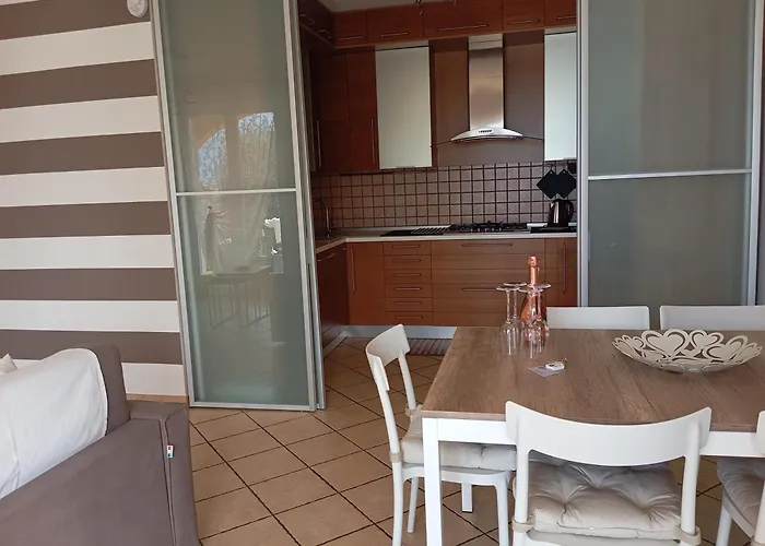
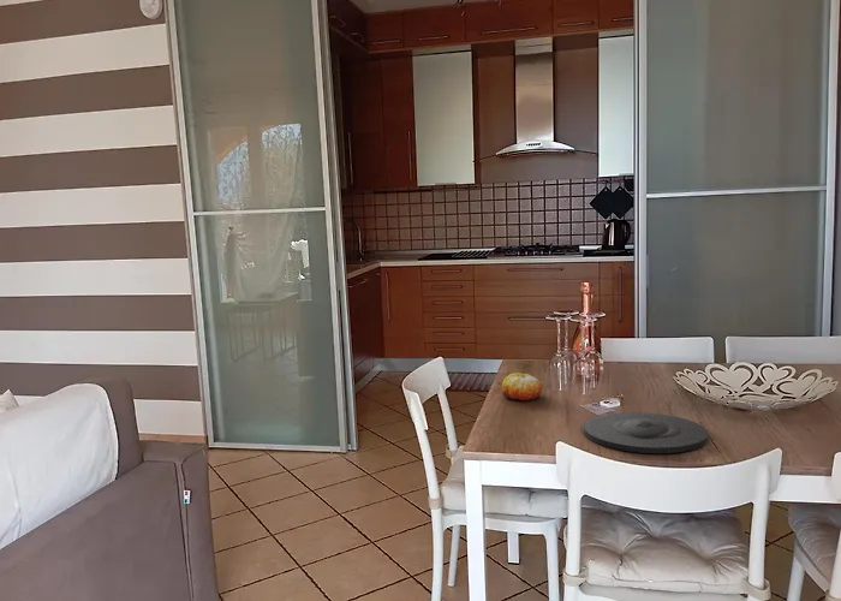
+ fruit (521, 385)
+ plate (644, 427)
